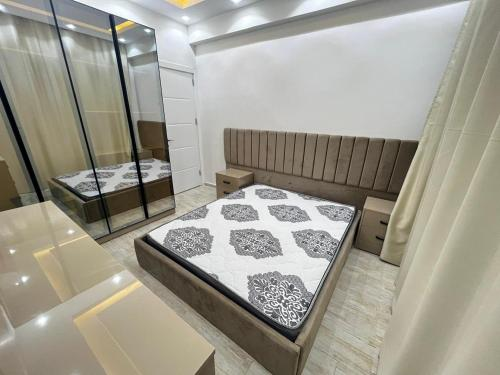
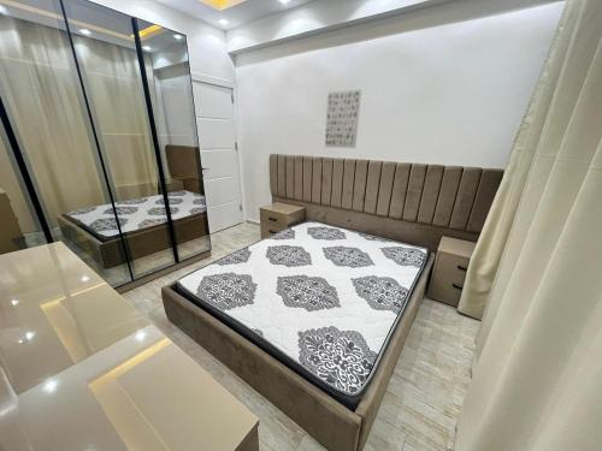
+ wall art (341, 120)
